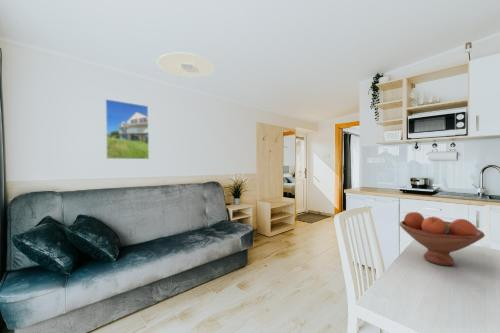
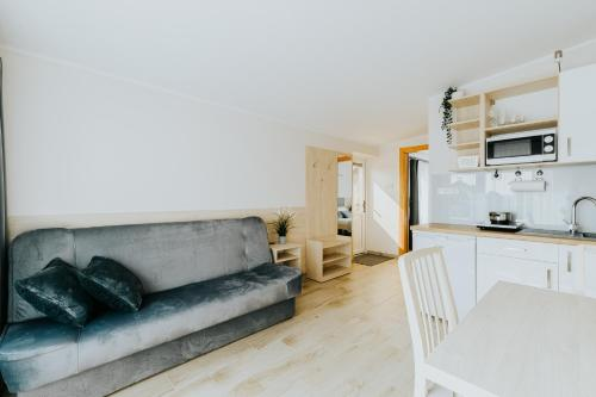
- fruit bowl (438, 237)
- ceiling light (186, 63)
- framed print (128, 131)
